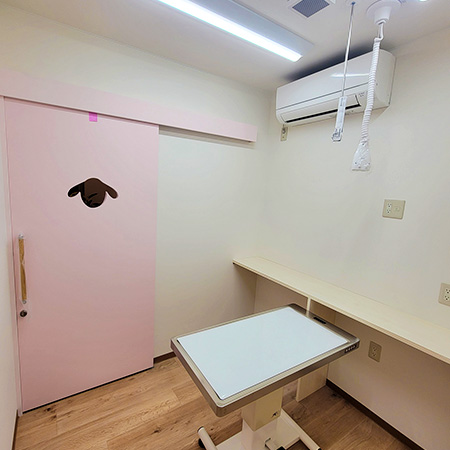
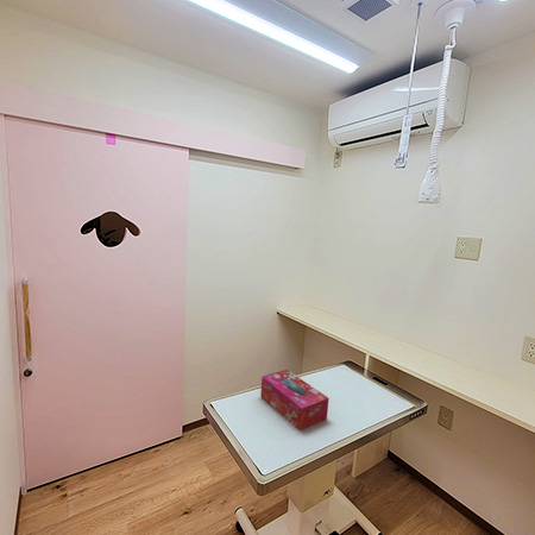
+ tissue box (292, 396)
